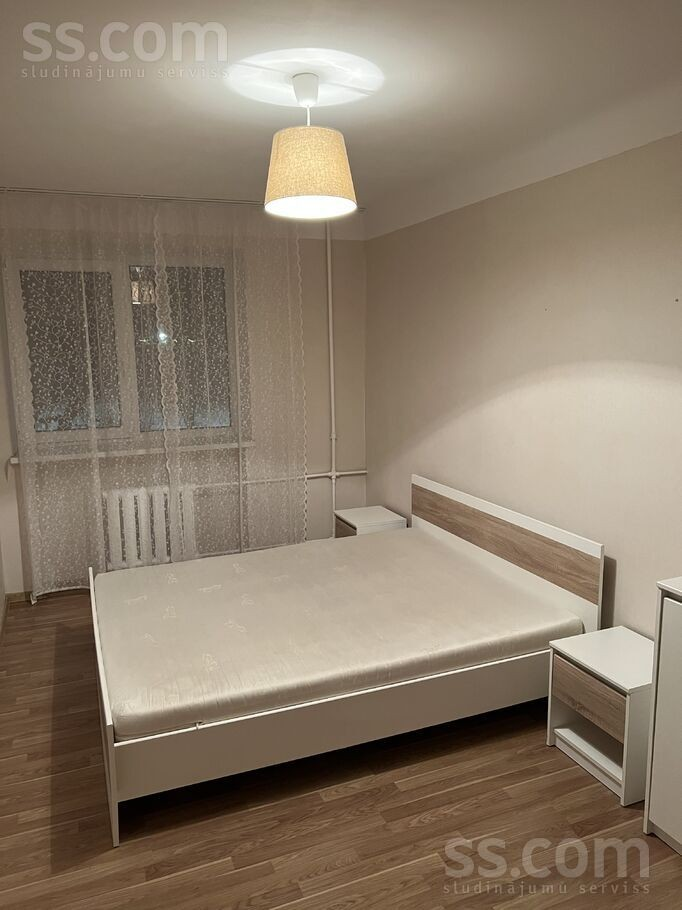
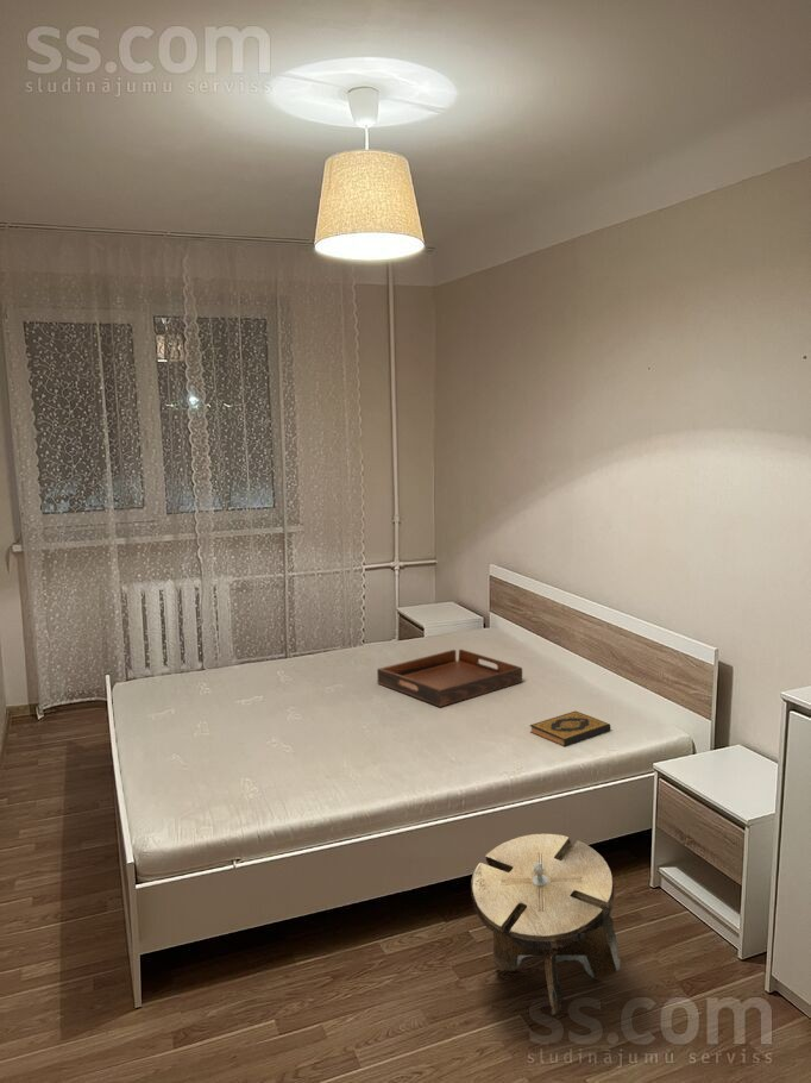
+ stool (543, 921)
+ hardback book (570, 728)
+ serving tray (449, 675)
